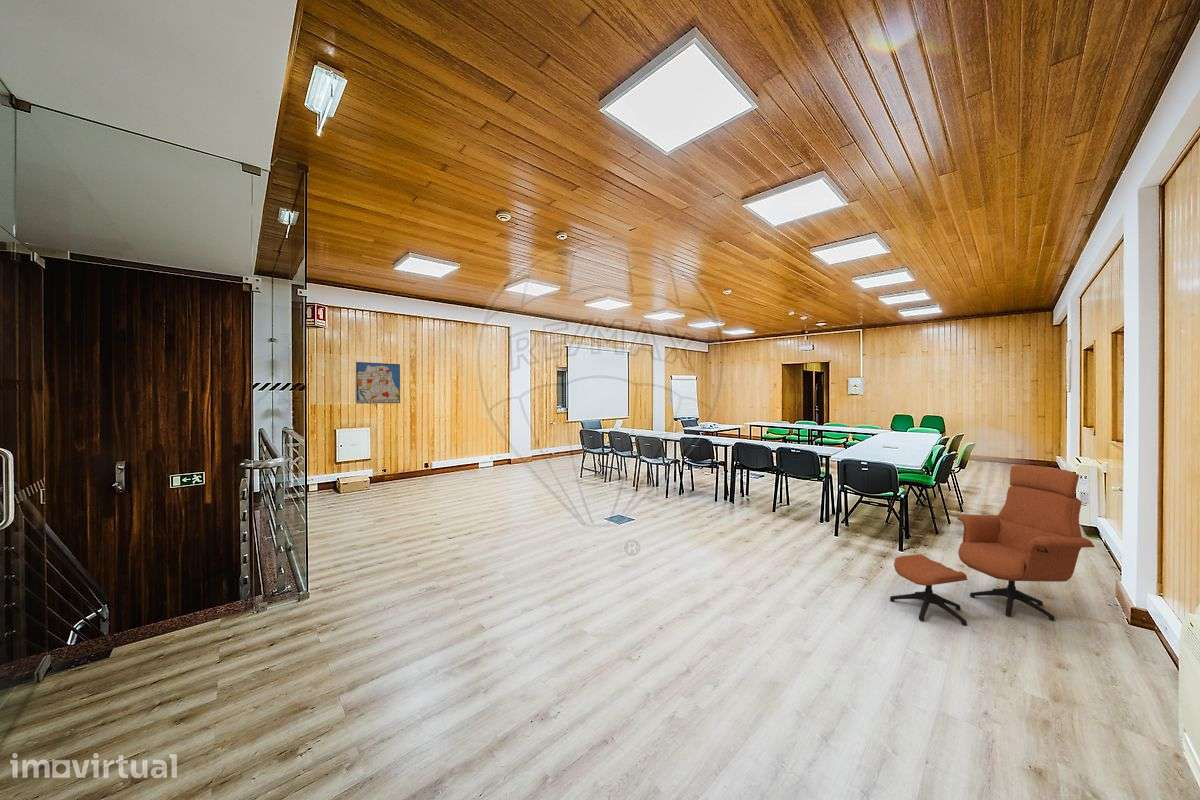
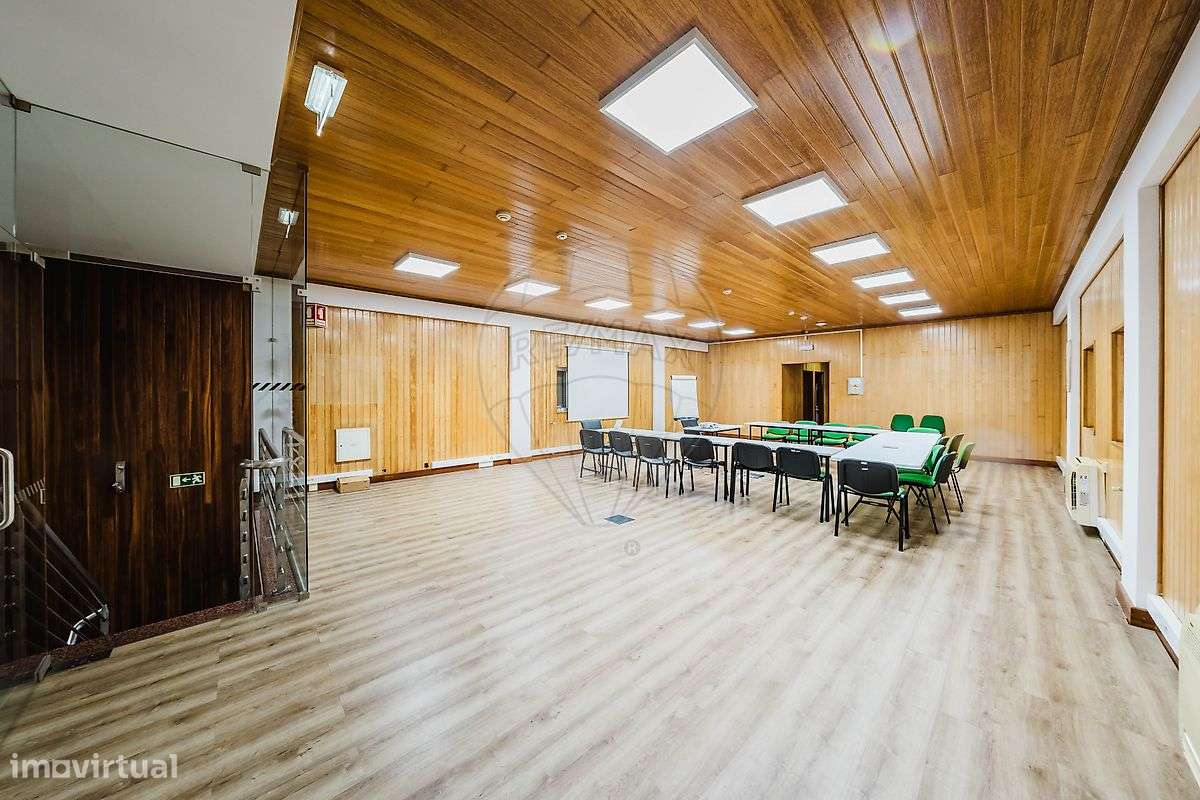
- armchair (979, 537)
- wall art (378, 383)
